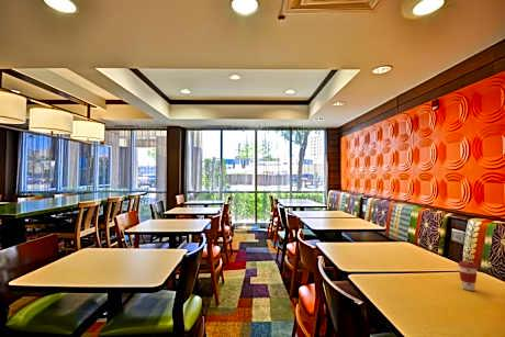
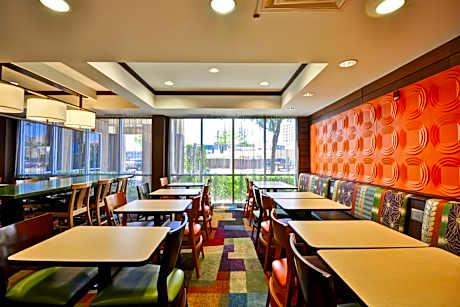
- coffee cup (468, 276)
